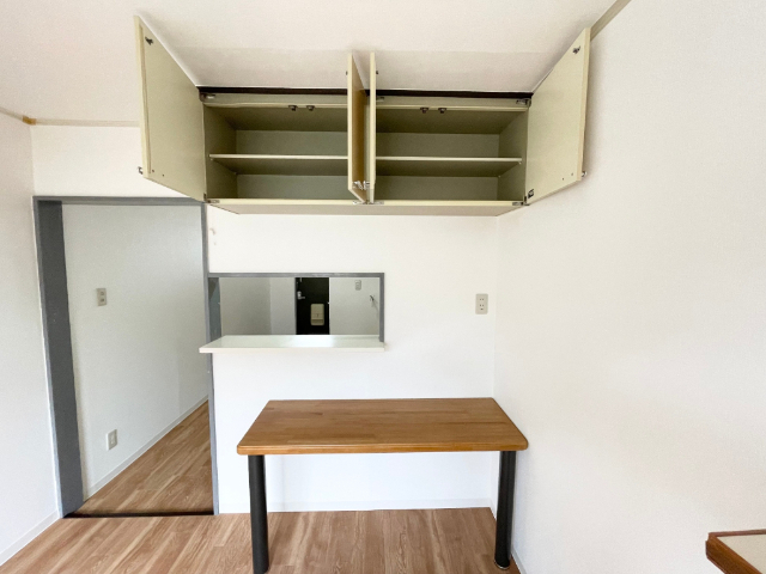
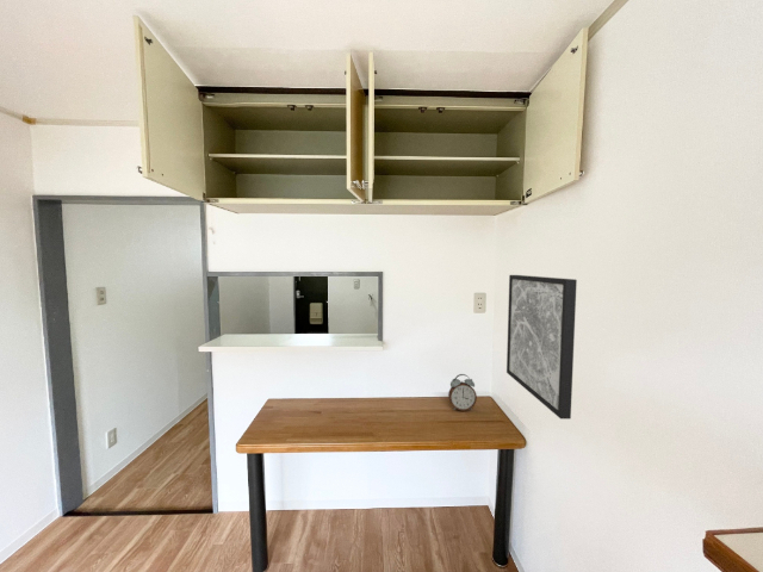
+ alarm clock (461, 391)
+ wall art (534, 335)
